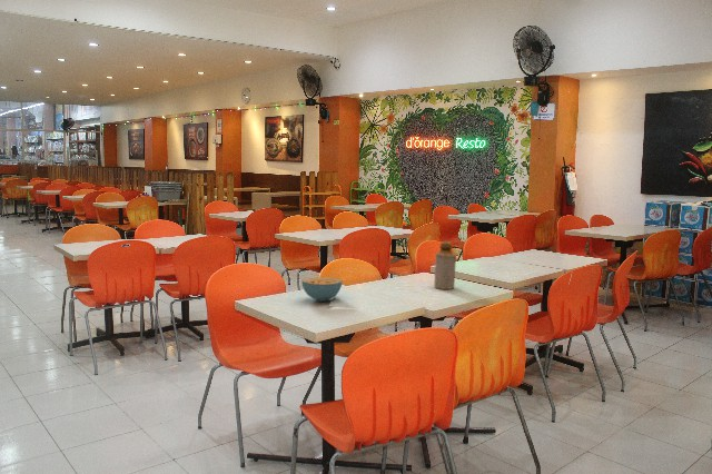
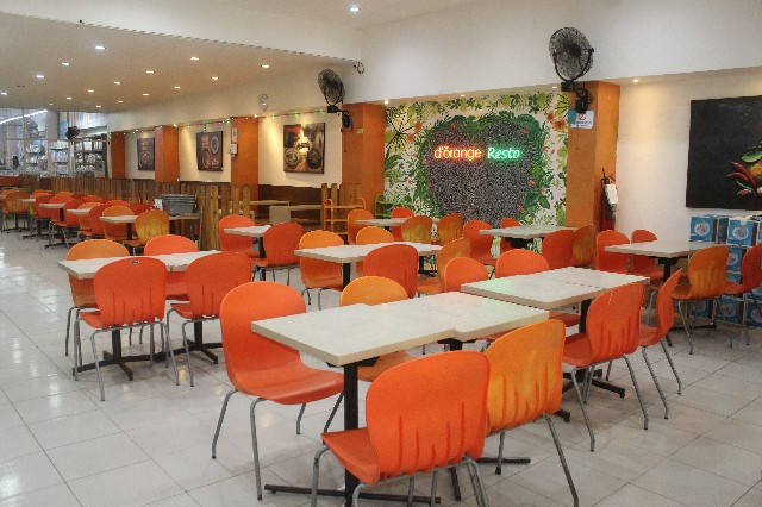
- bottle (445, 265)
- cereal bowl (322, 289)
